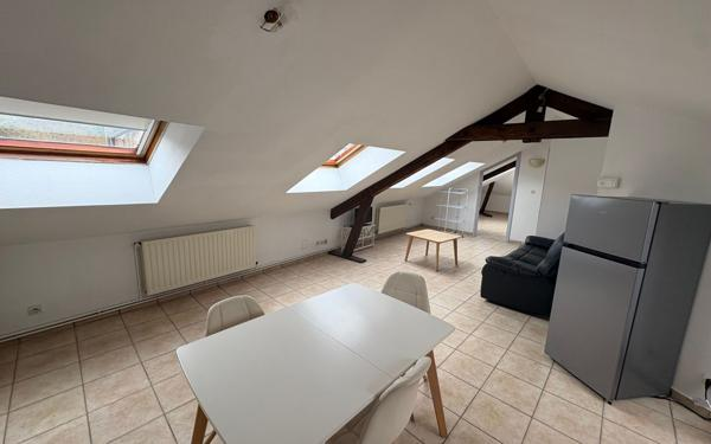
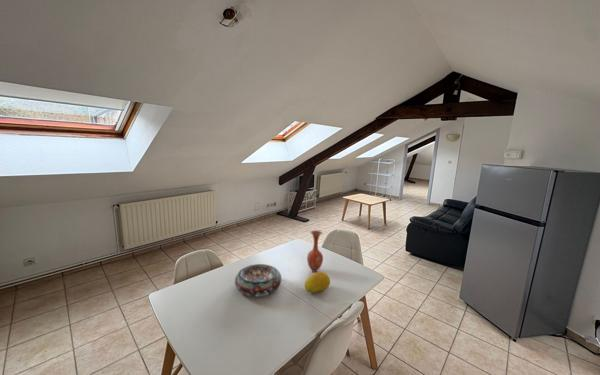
+ decorative bowl (258, 279)
+ vase (315, 251)
+ fruit (316, 282)
